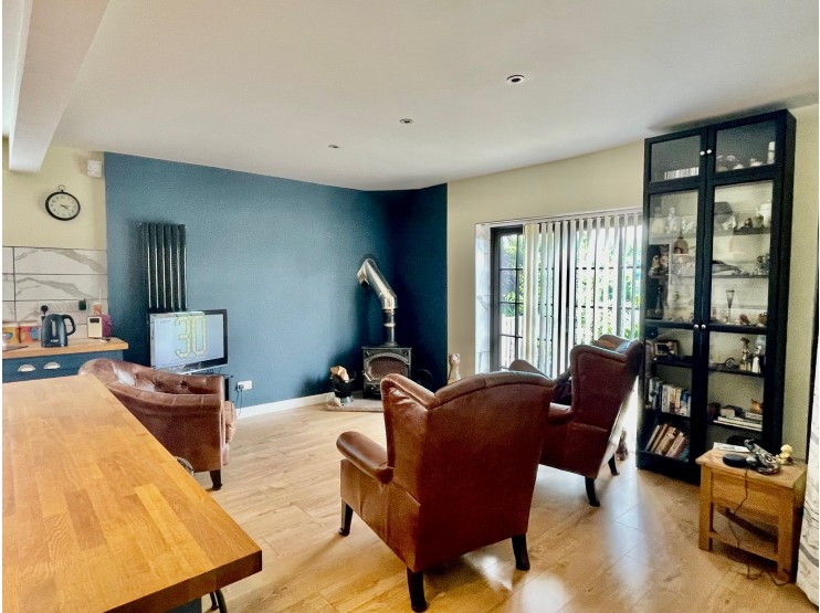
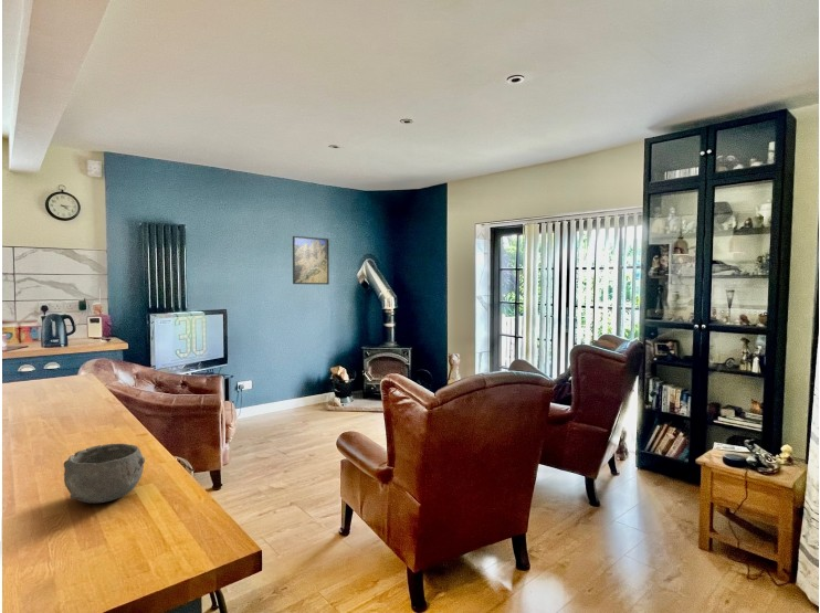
+ bowl (105, 474)
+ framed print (311, 261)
